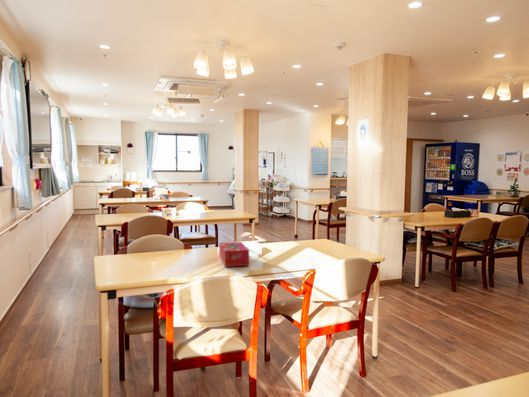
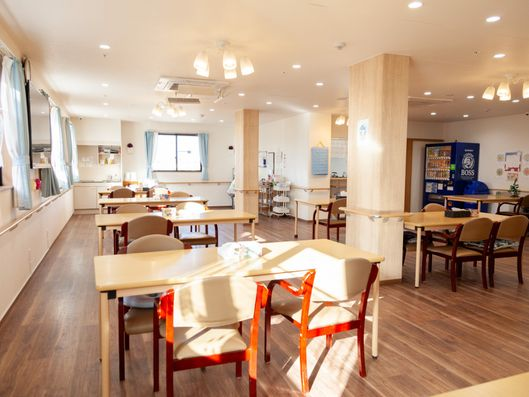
- tissue box (233, 253)
